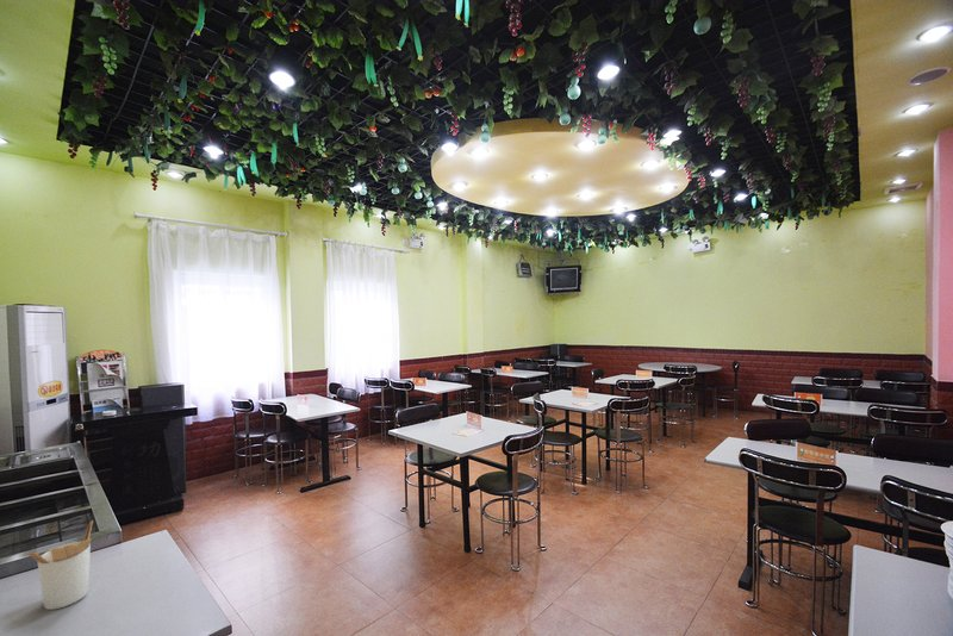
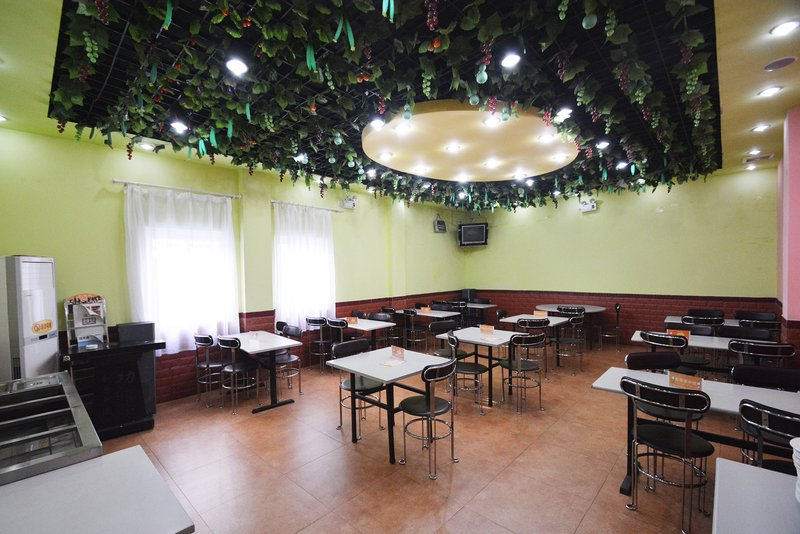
- utensil holder (68, 567)
